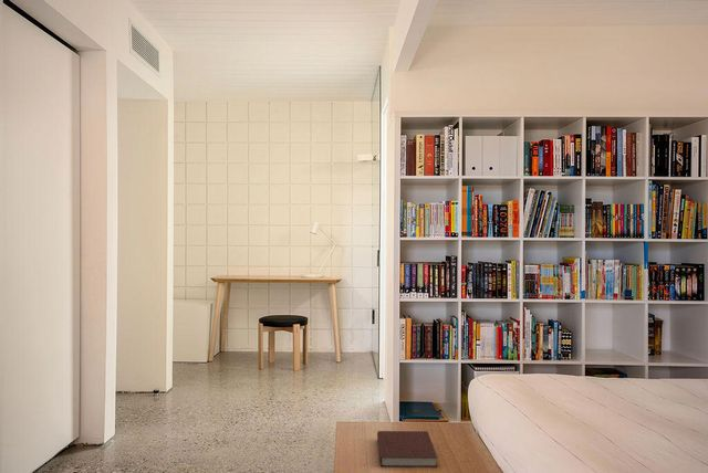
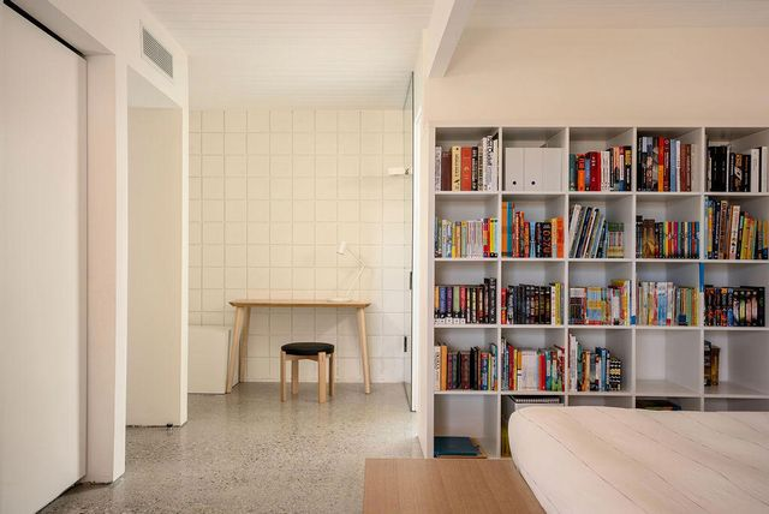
- notebook (405, 448)
